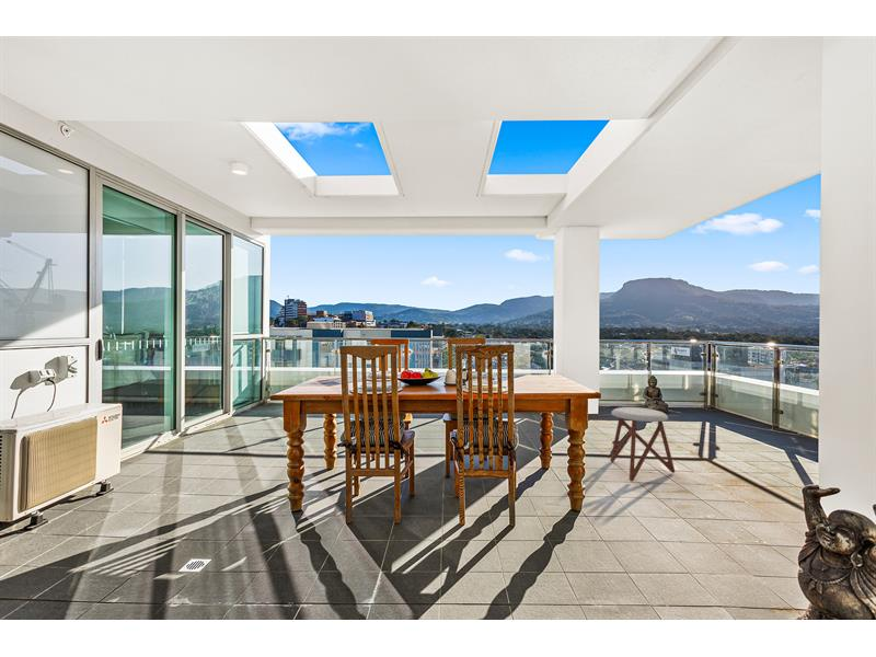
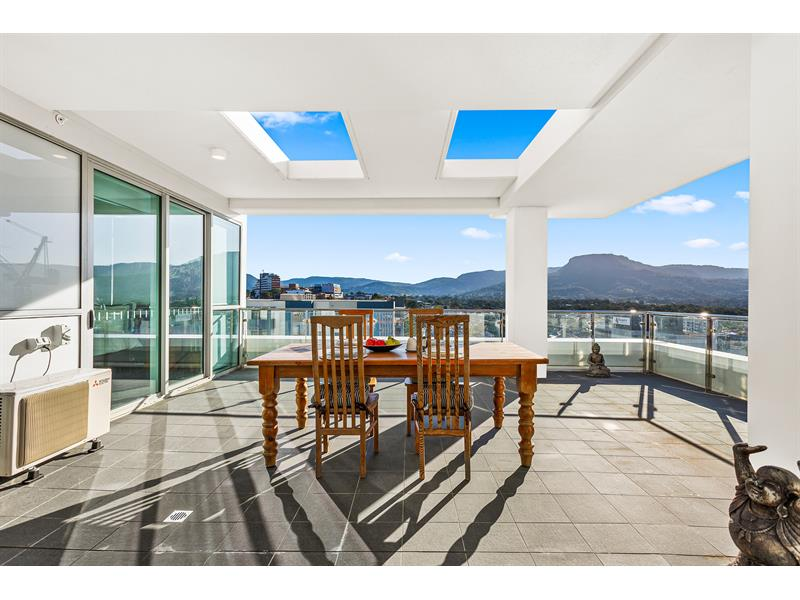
- stool (634, 440)
